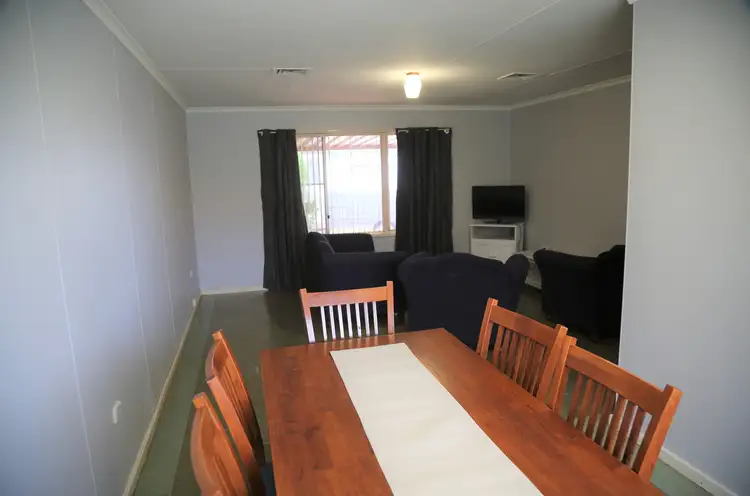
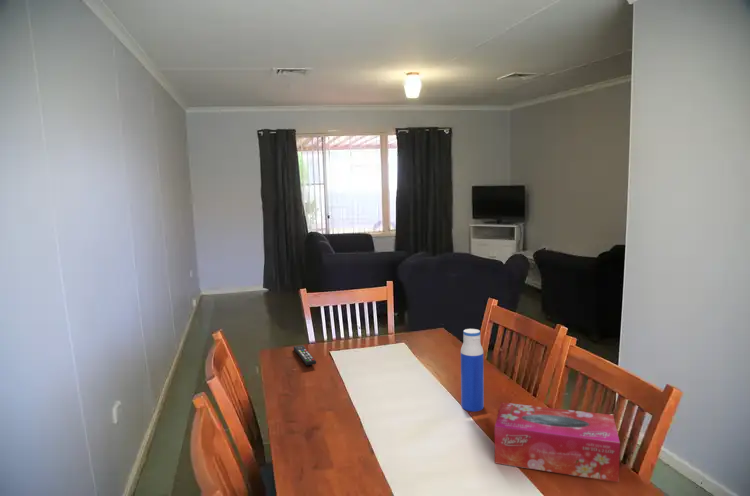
+ remote control (304, 354)
+ tissue box (554, 438)
+ water bottle (472, 369)
